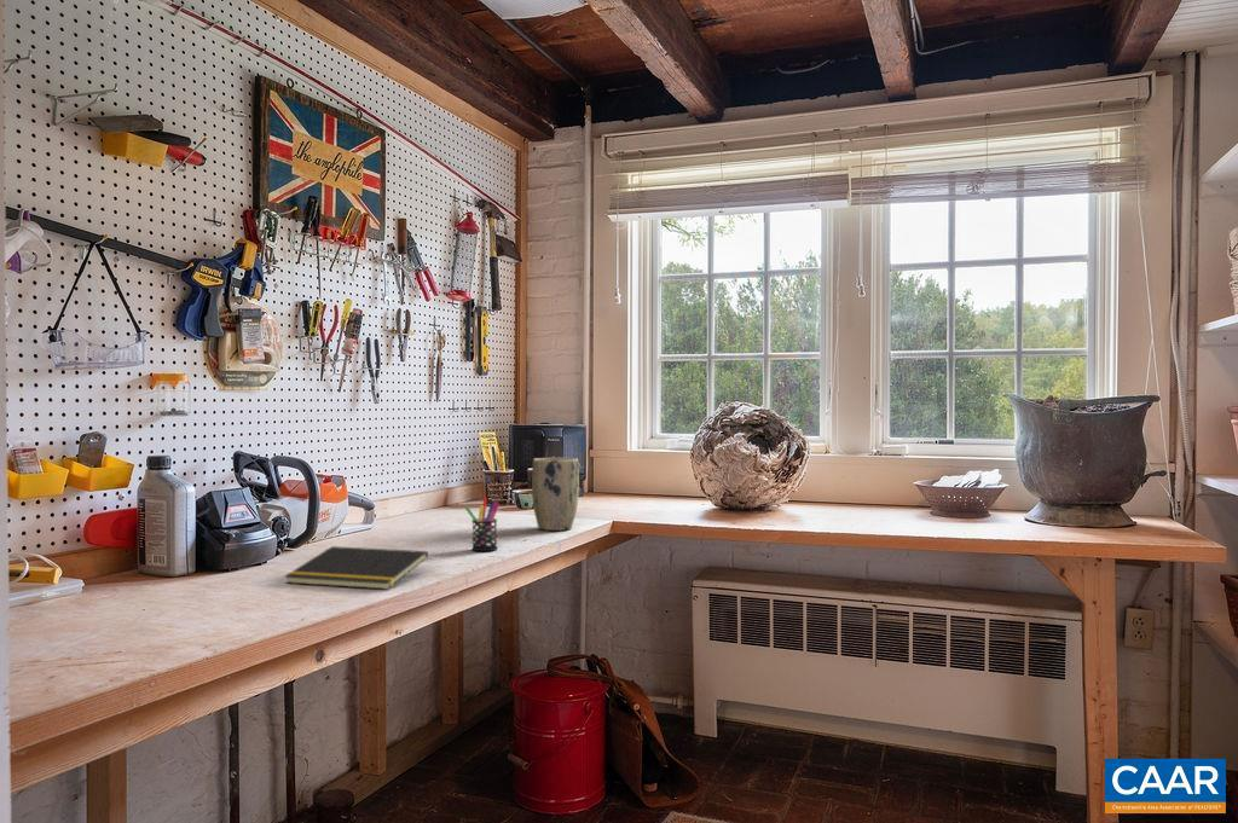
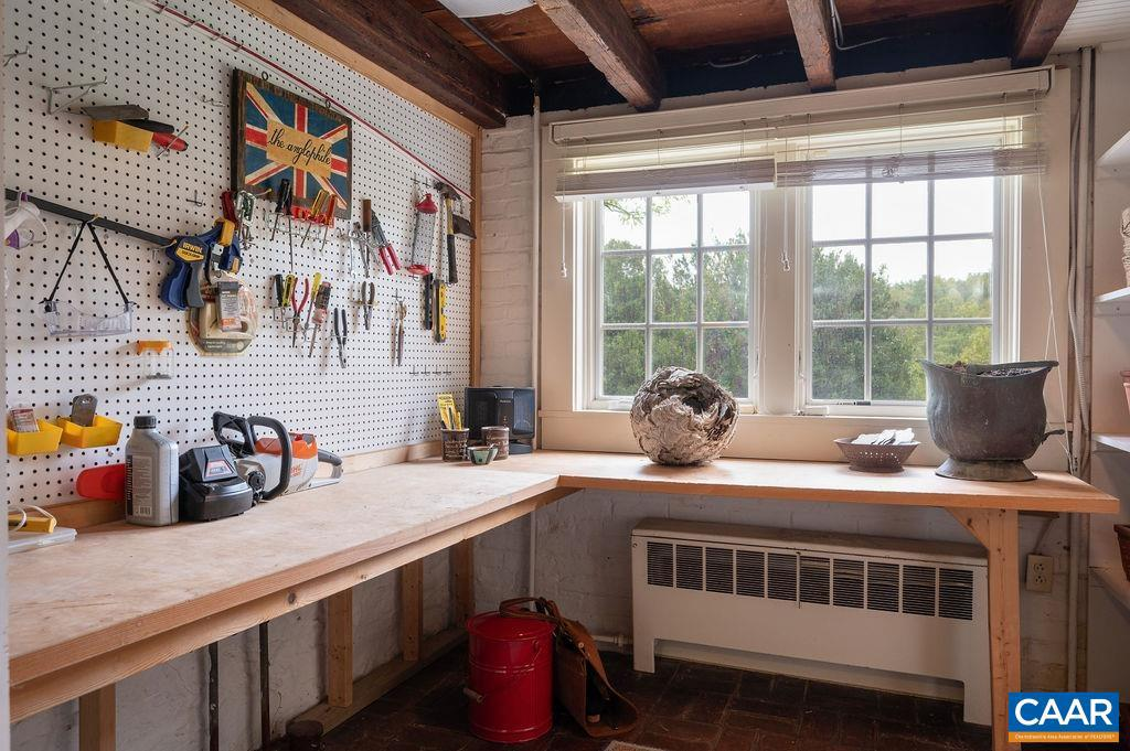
- notepad (358, 566)
- plant pot (555, 493)
- pen holder (481, 523)
